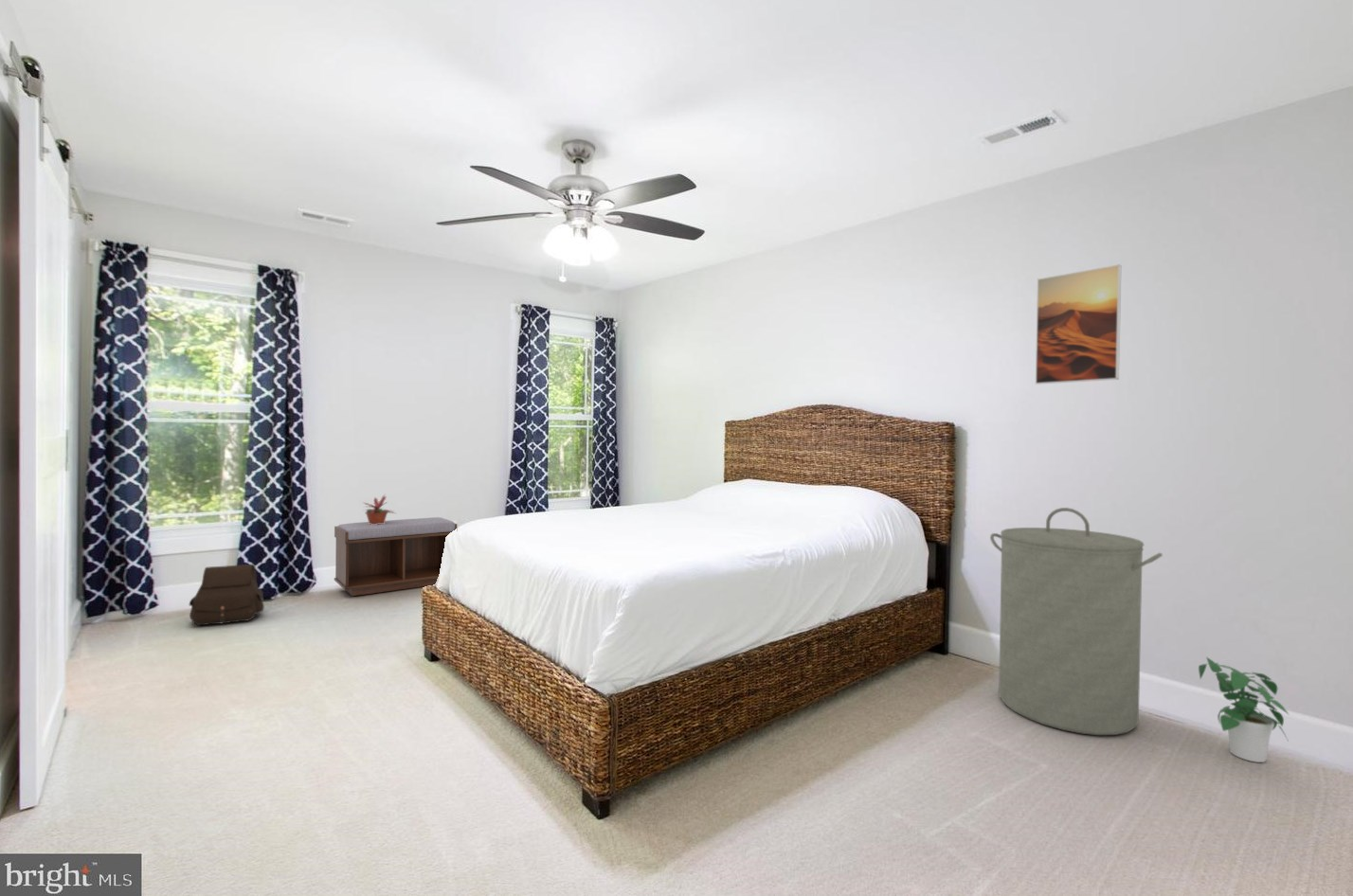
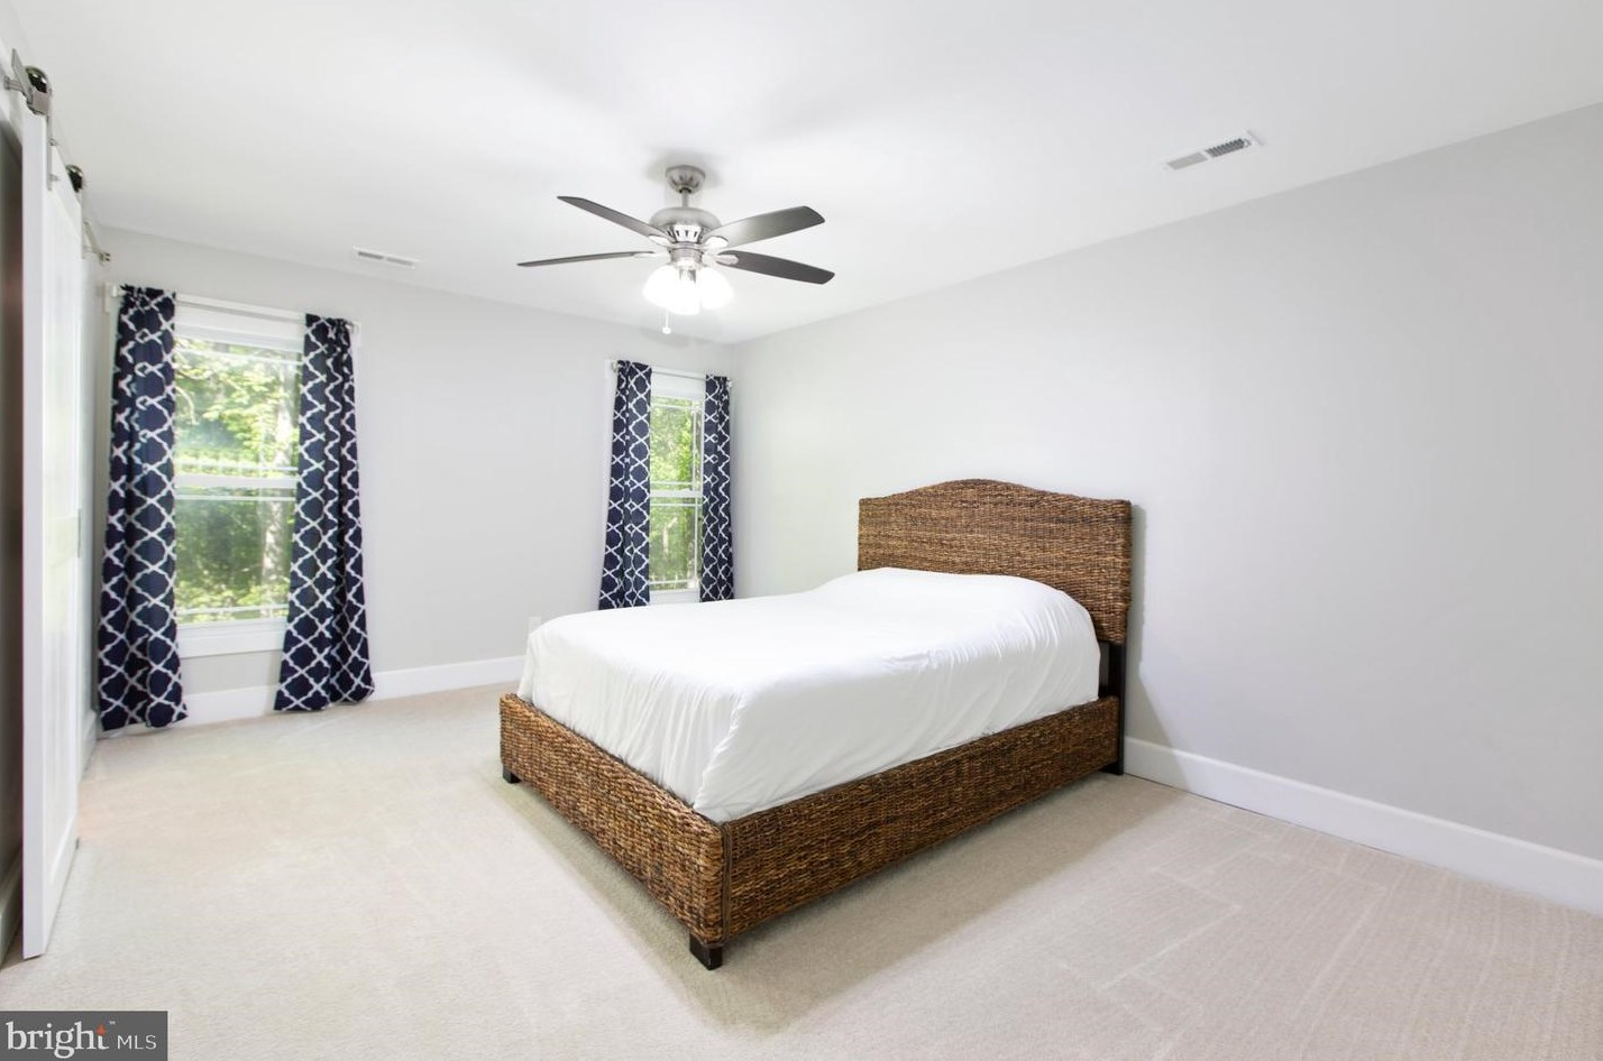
- potted plant (1242, 710)
- satchel (228, 592)
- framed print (1076, 327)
- bench (397, 553)
- potted plant (377, 508)
- laundry hamper (1067, 608)
